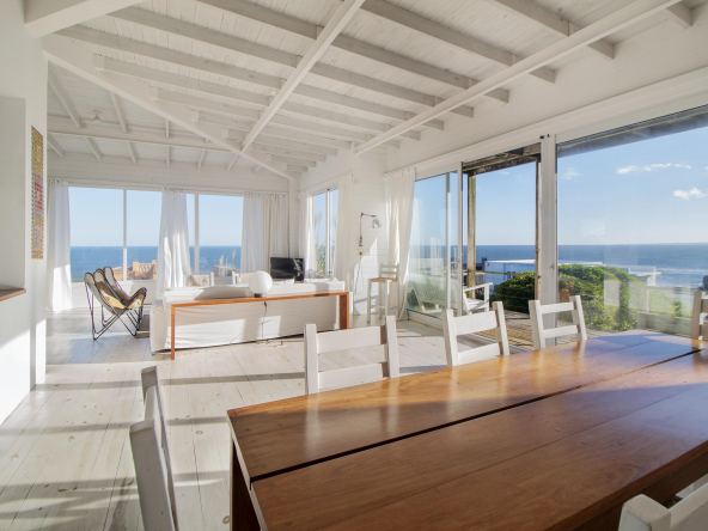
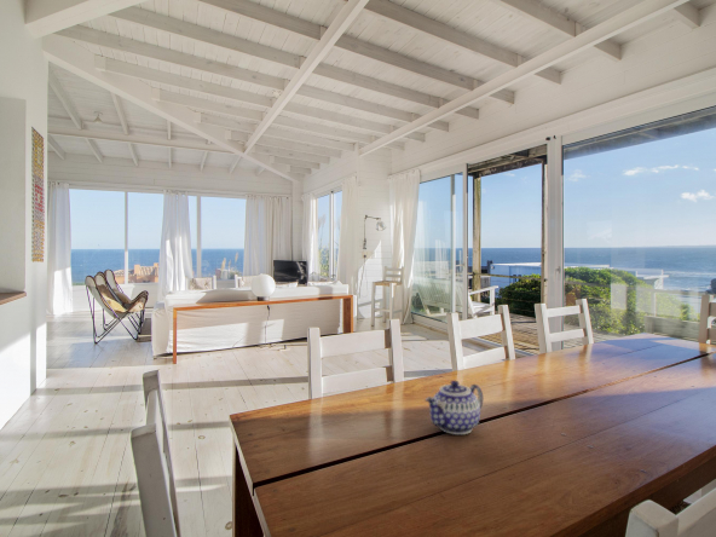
+ teapot (455, 404)
